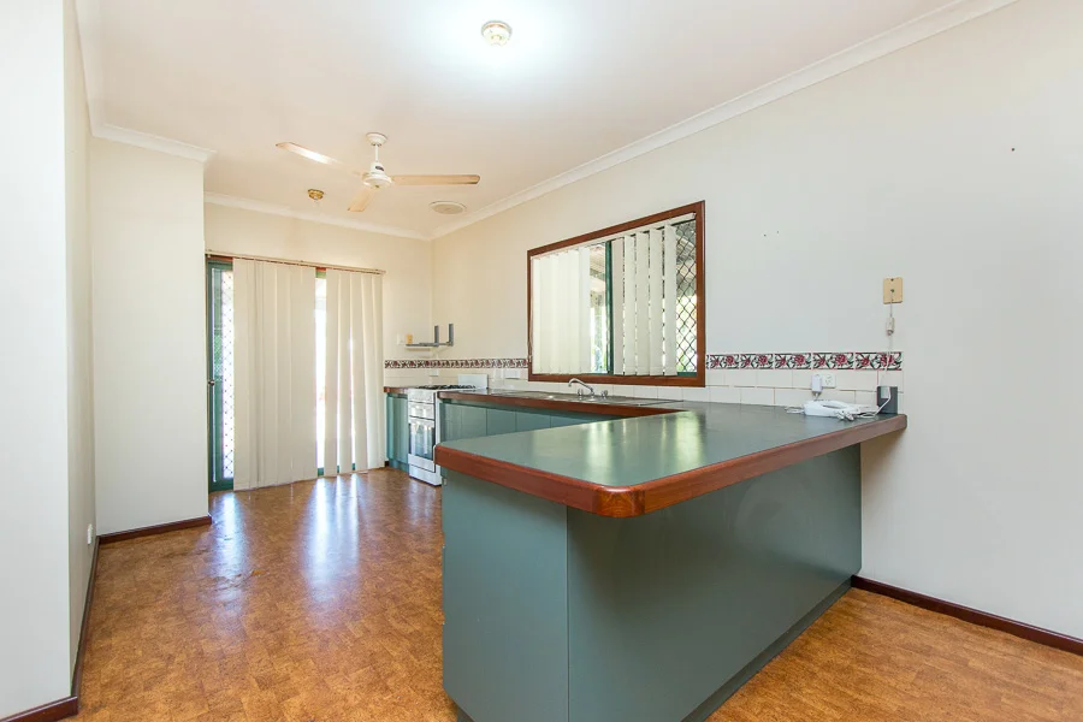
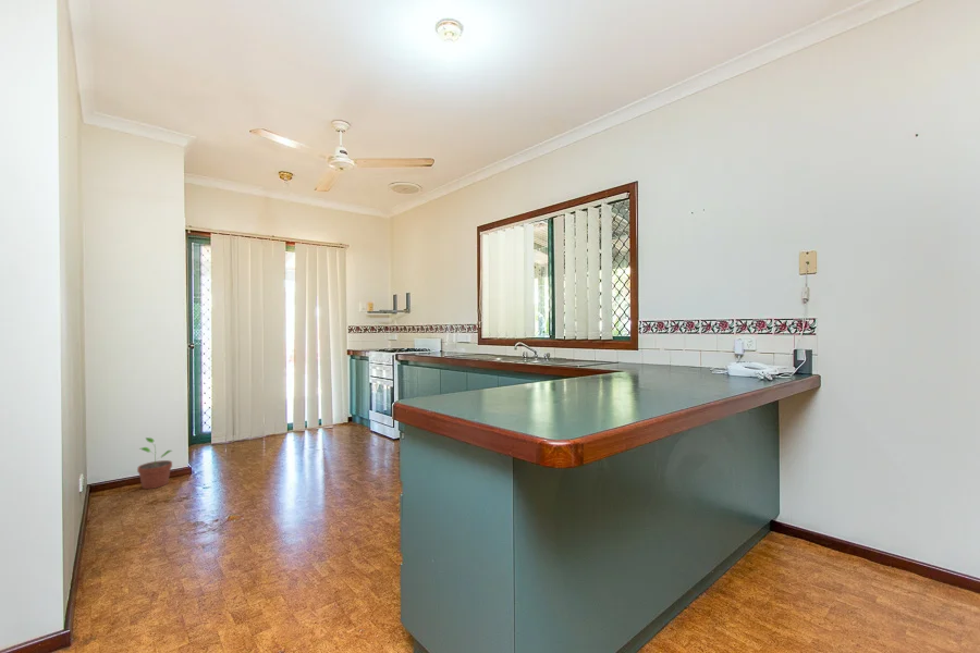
+ potted plant (155, 461)
